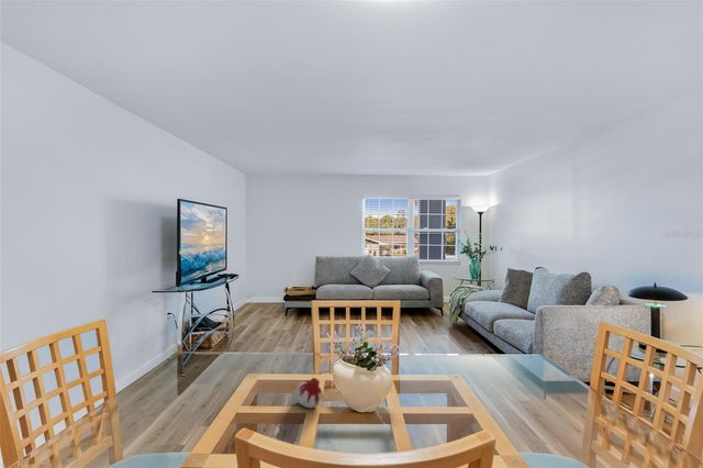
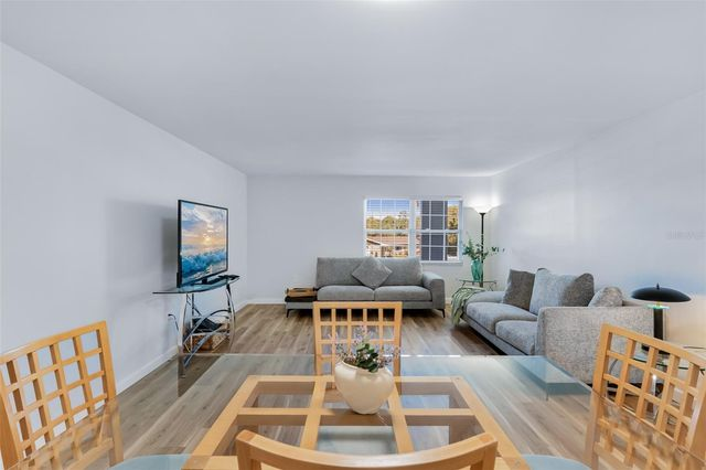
- candle (308, 389)
